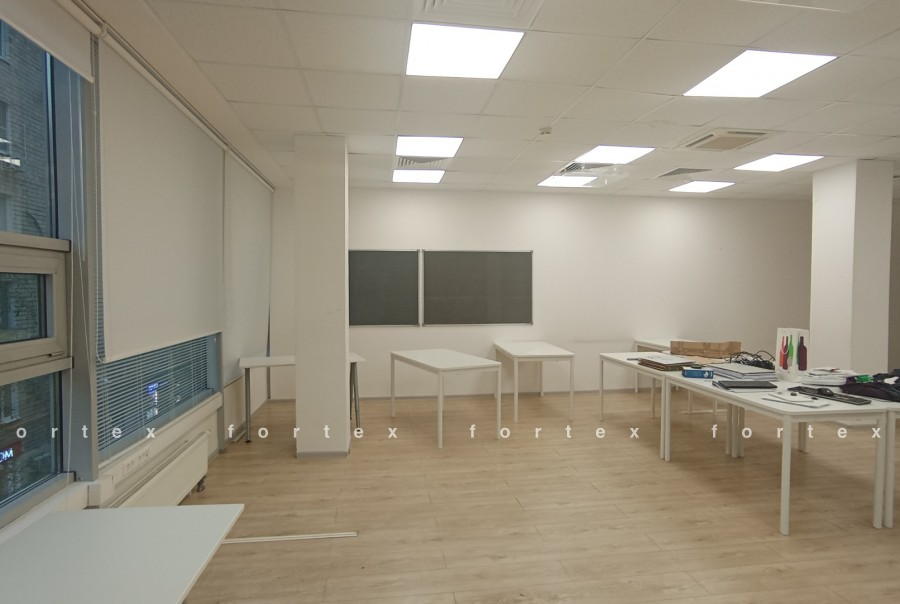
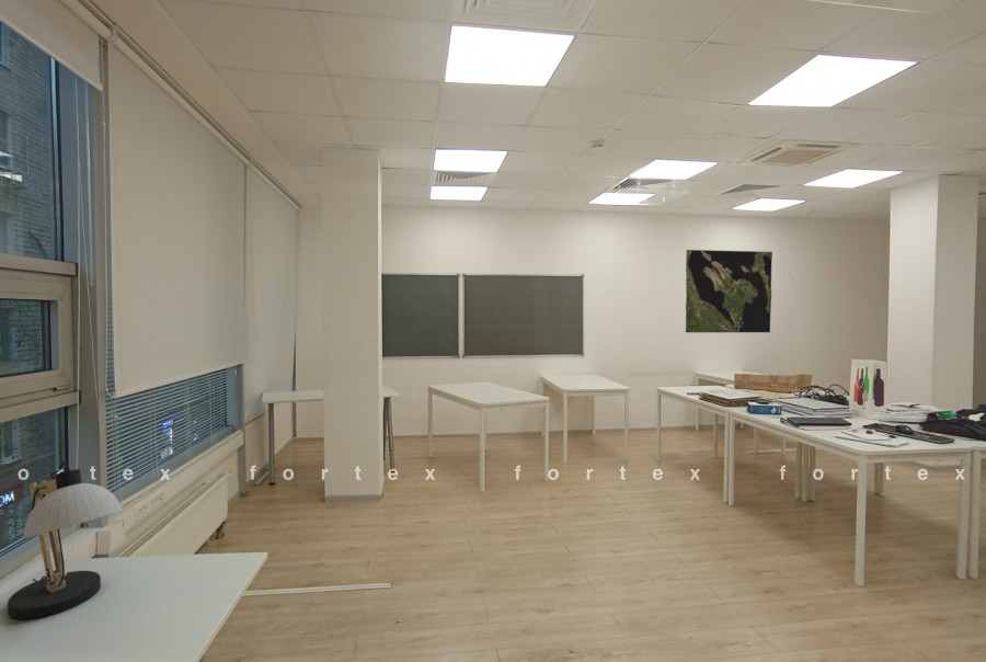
+ desk lamp (58, 530)
+ world map (729, 292)
